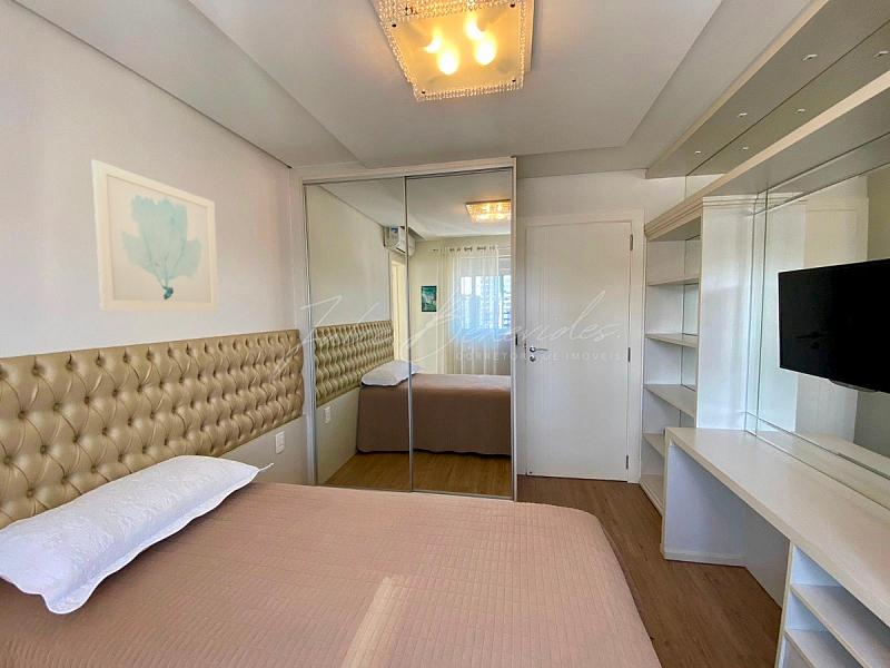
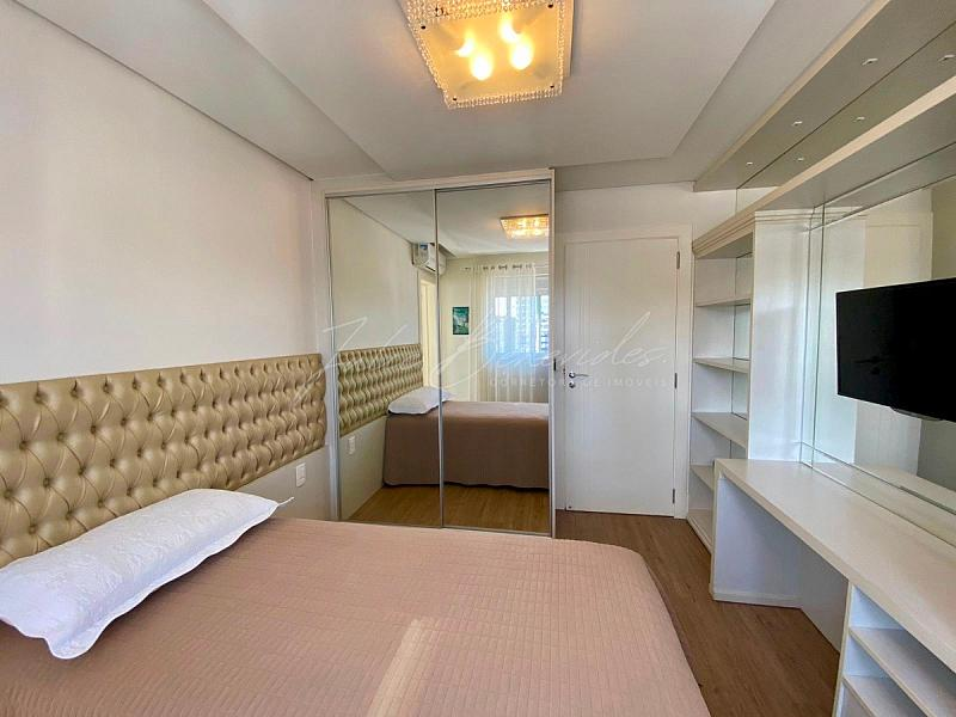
- wall art (166, 247)
